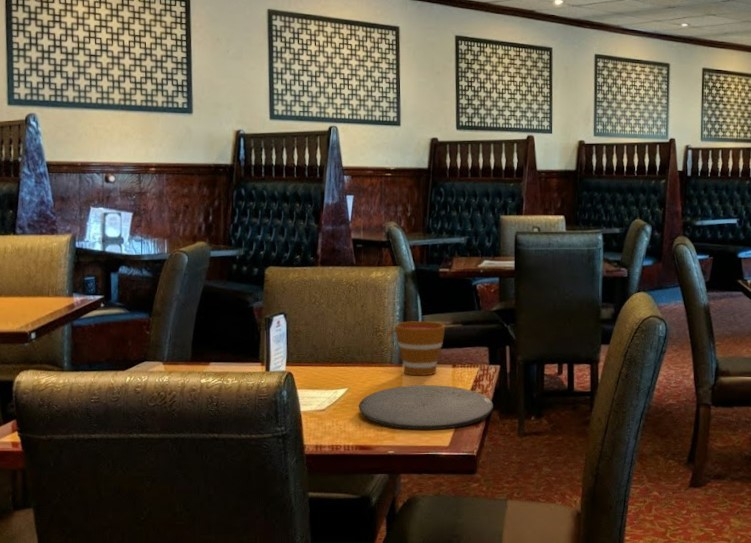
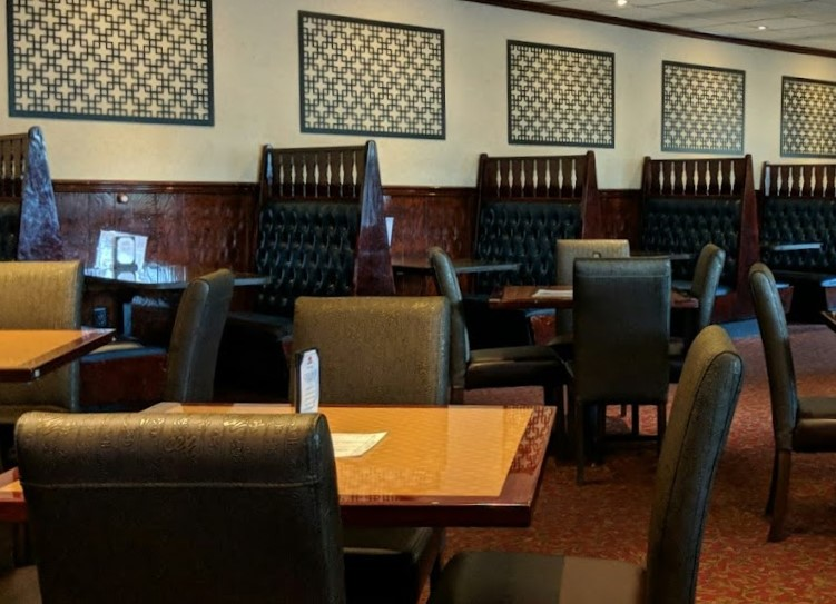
- cup (415, 348)
- plate (425, 405)
